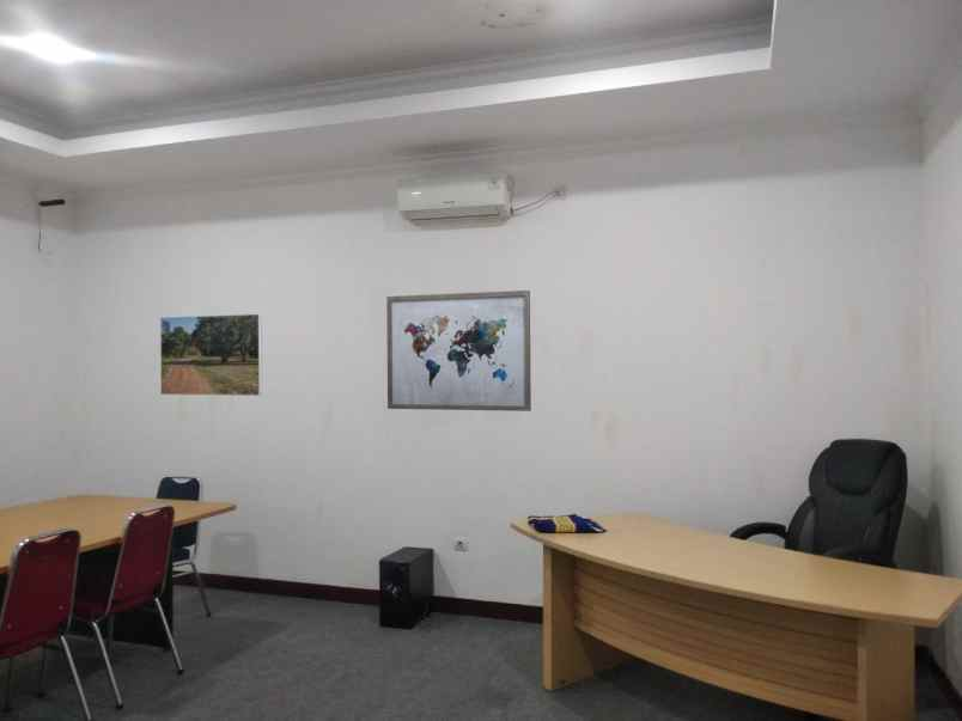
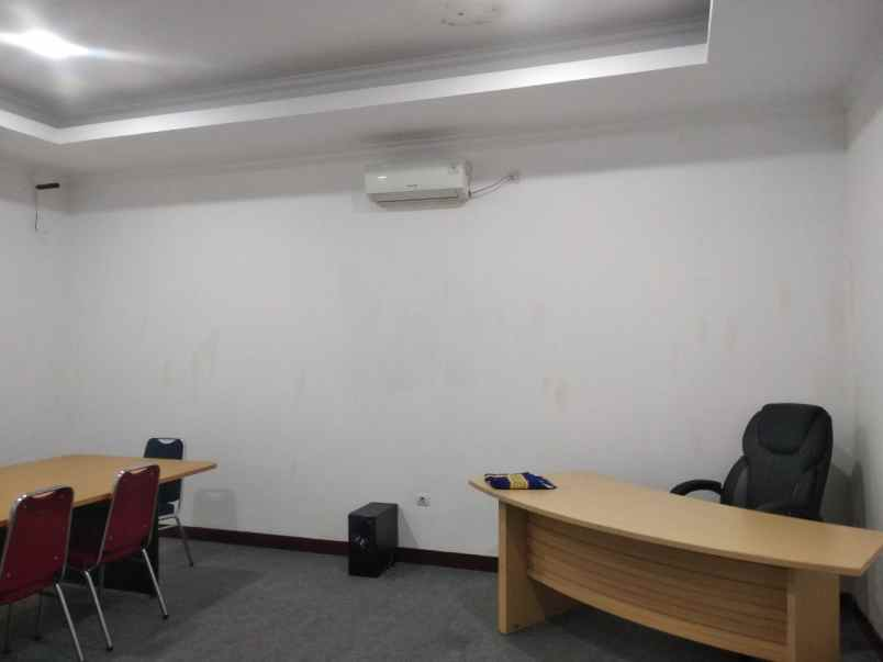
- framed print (209, 355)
- wall art (456, 352)
